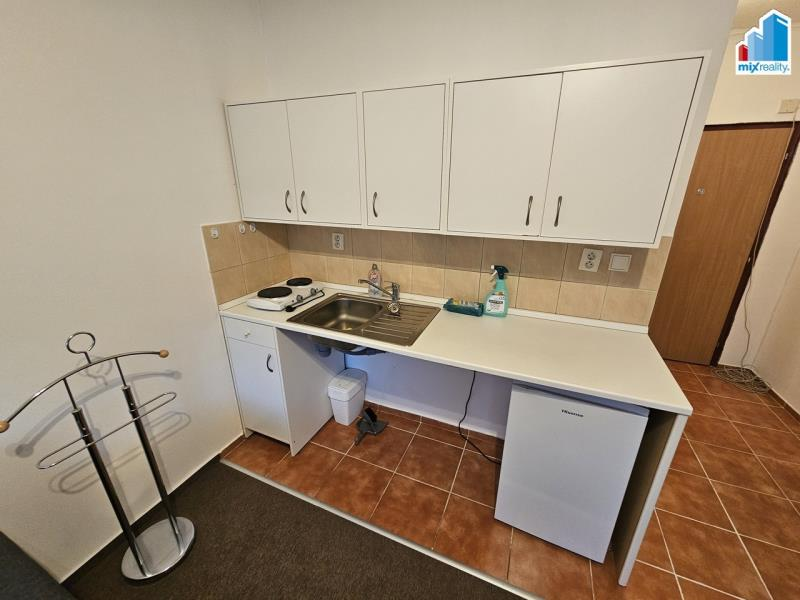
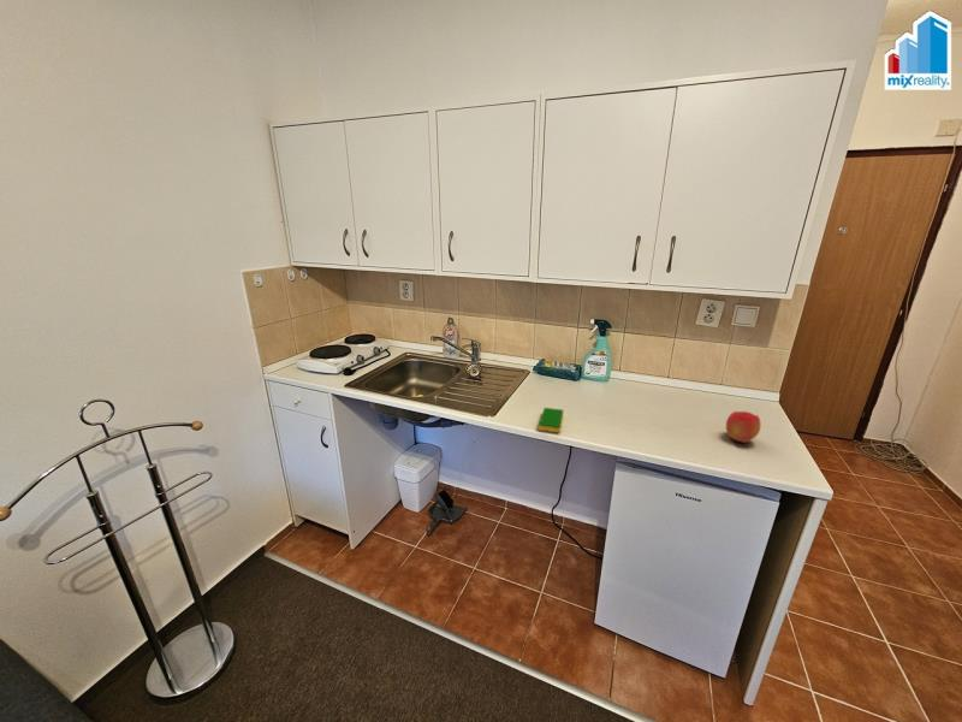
+ dish sponge (551, 419)
+ apple (742, 426)
